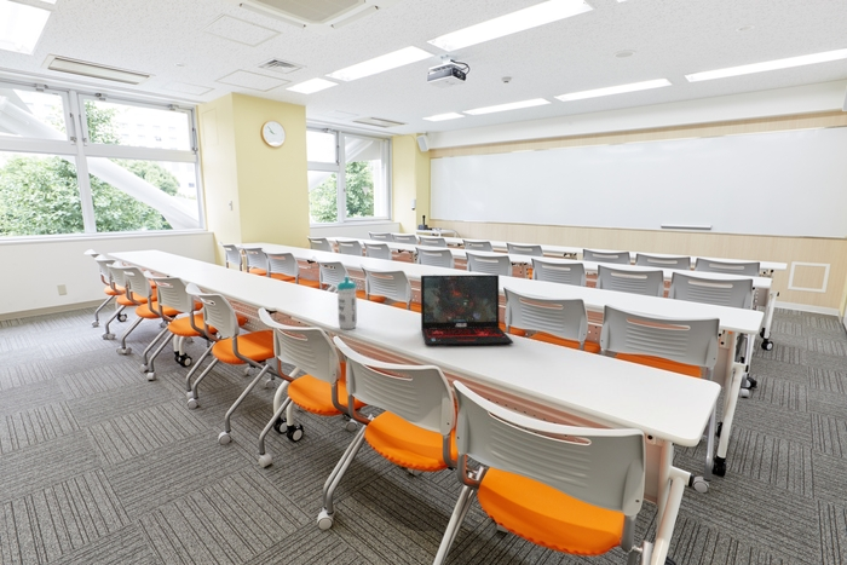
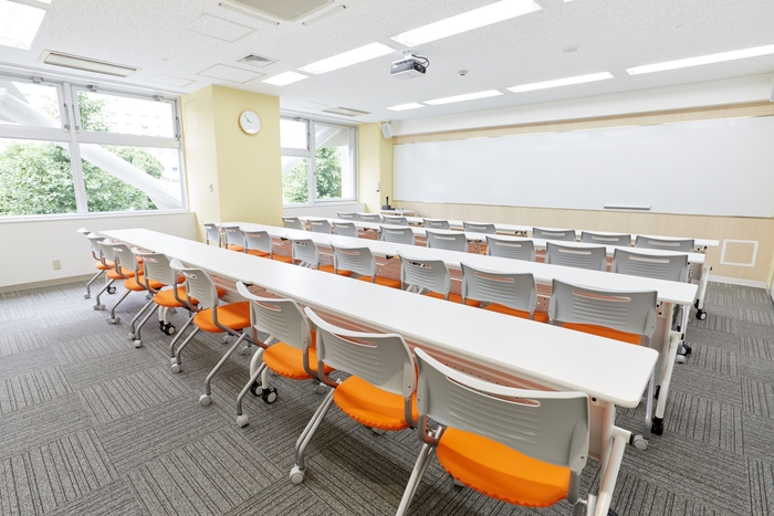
- laptop (465, 307)
- water bottle (346, 301)
